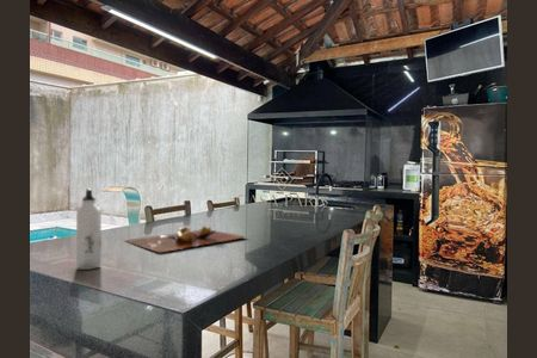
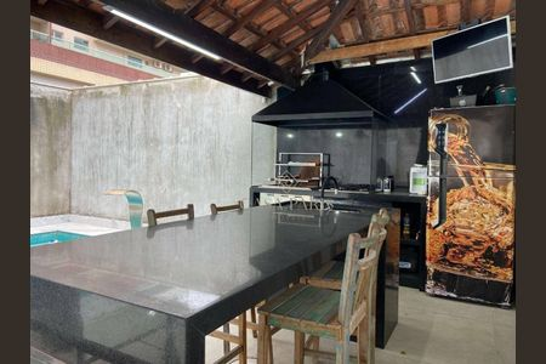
- cutting board (186, 232)
- water bottle (88, 228)
